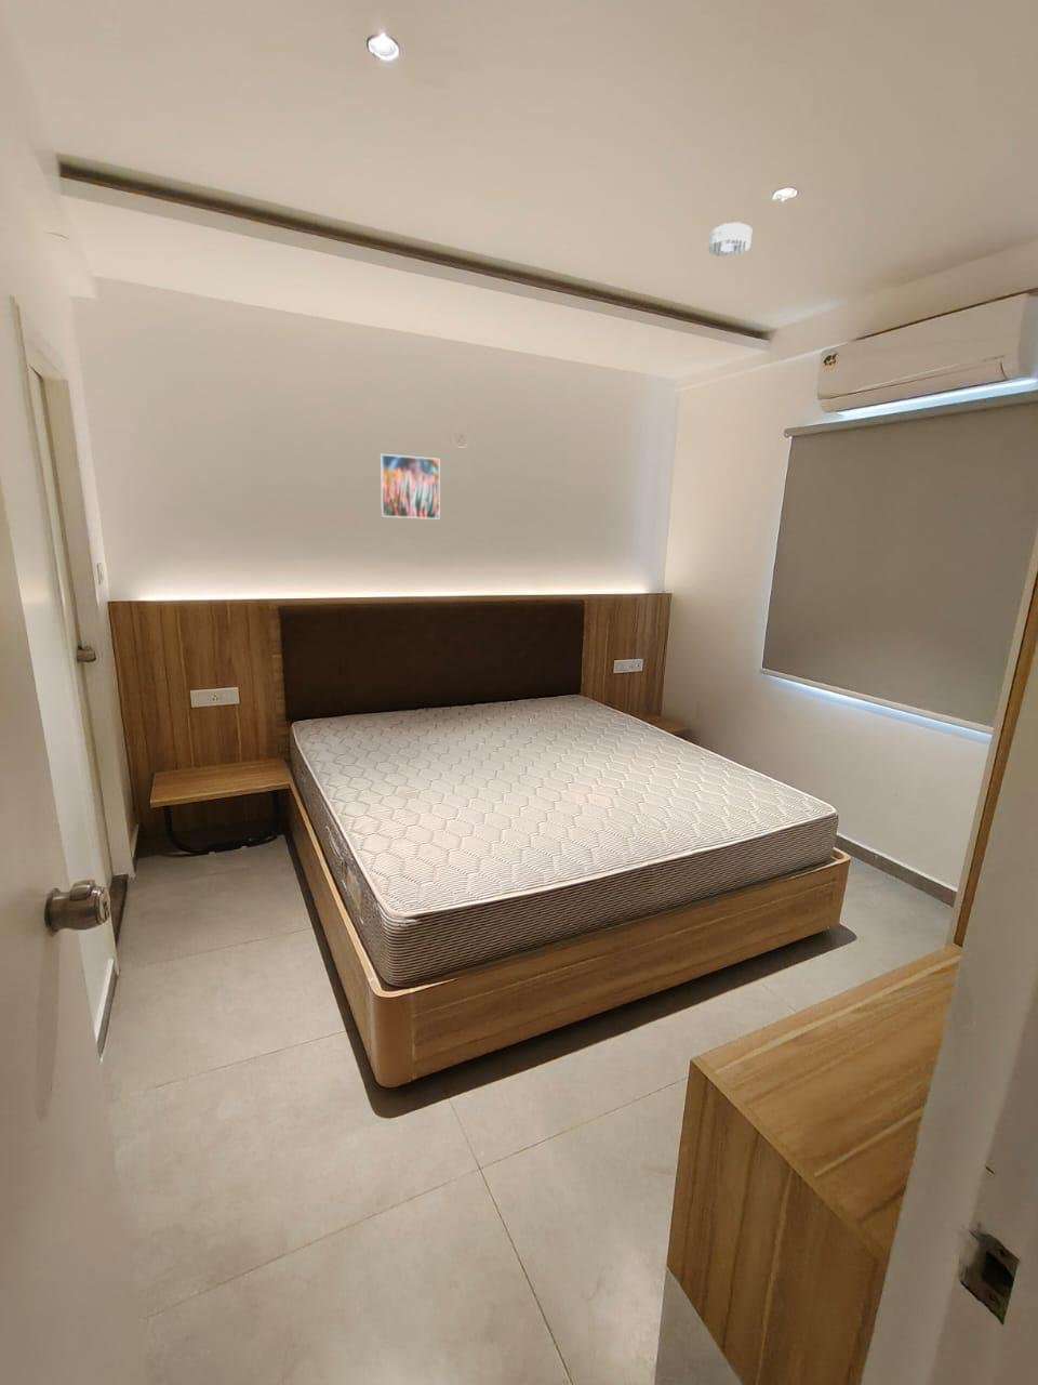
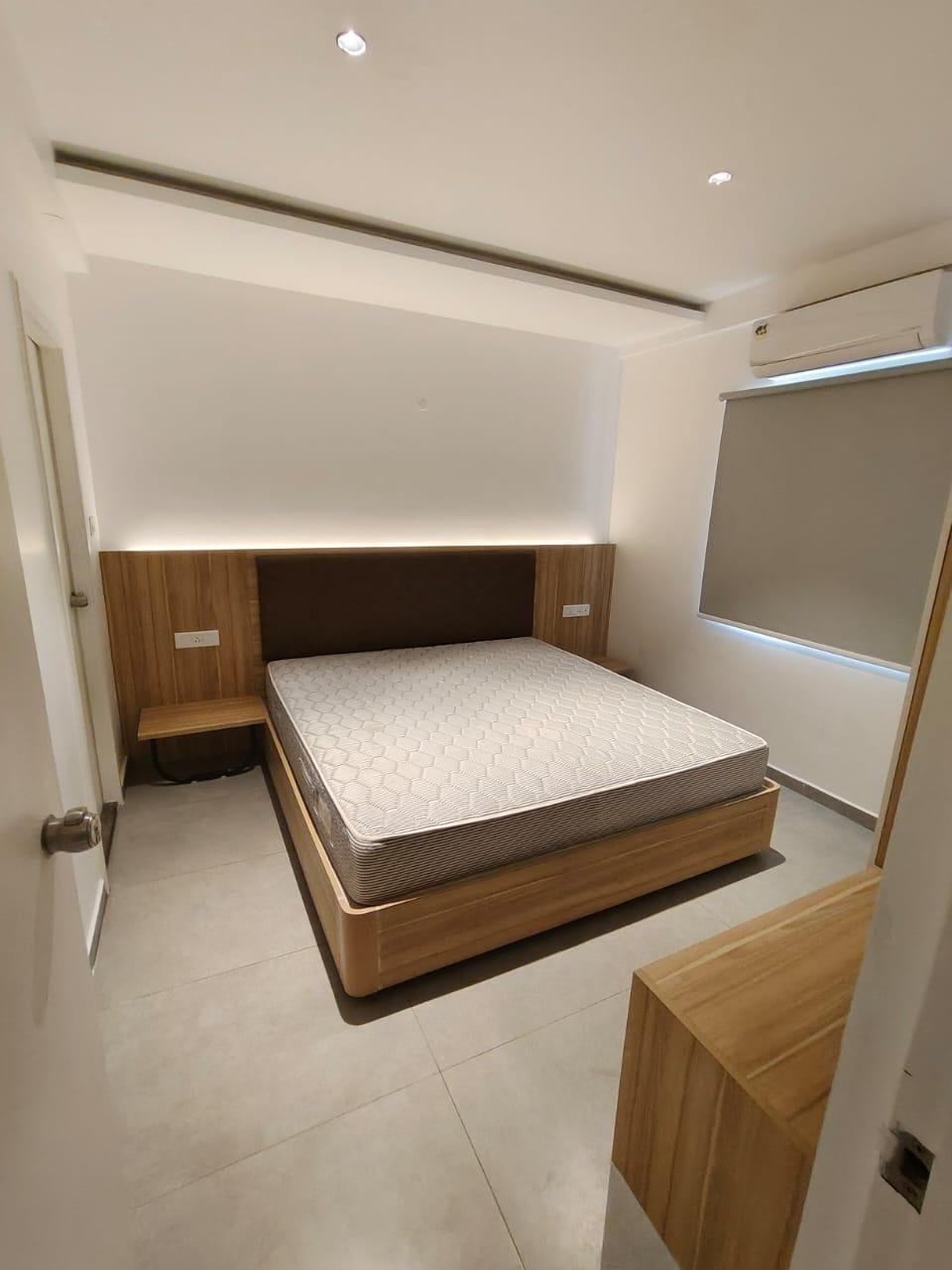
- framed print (410, 486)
- smoke detector (729, 238)
